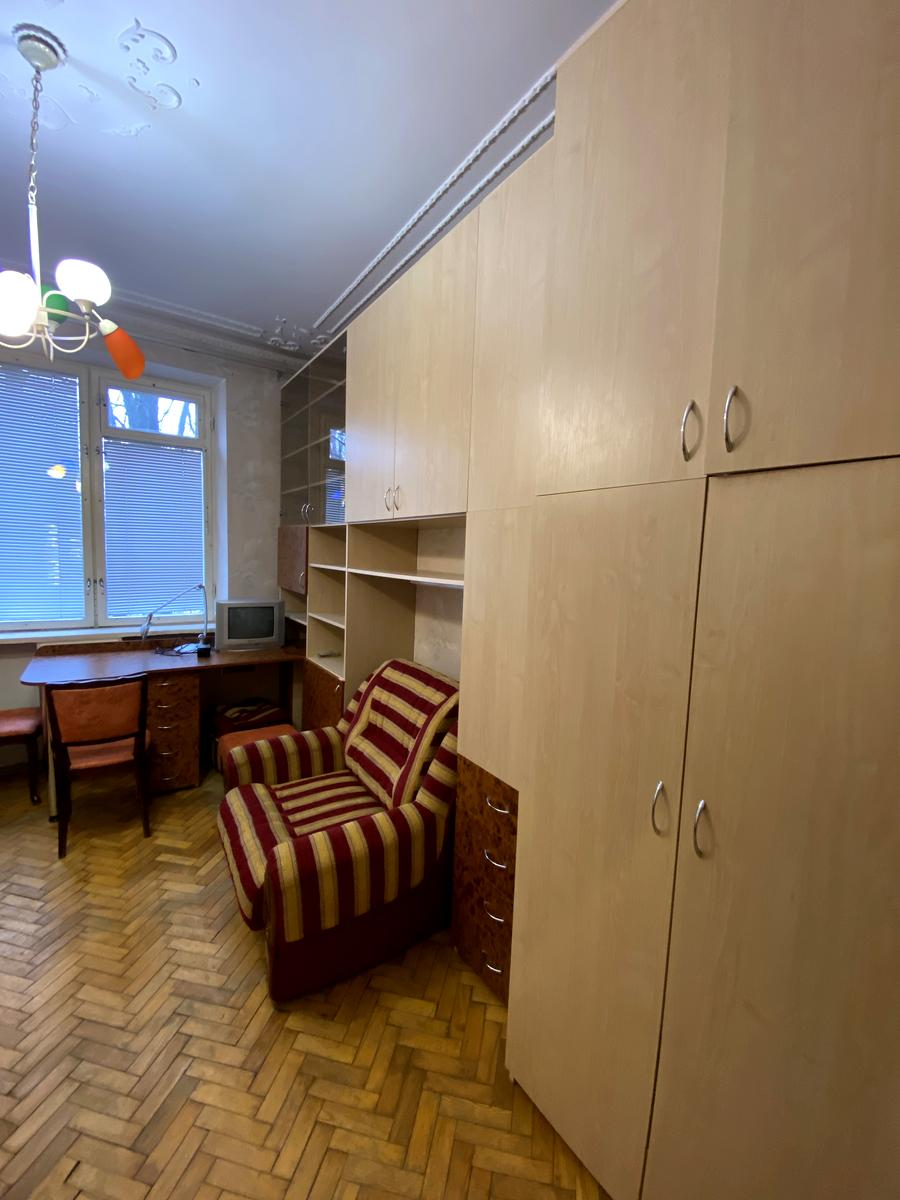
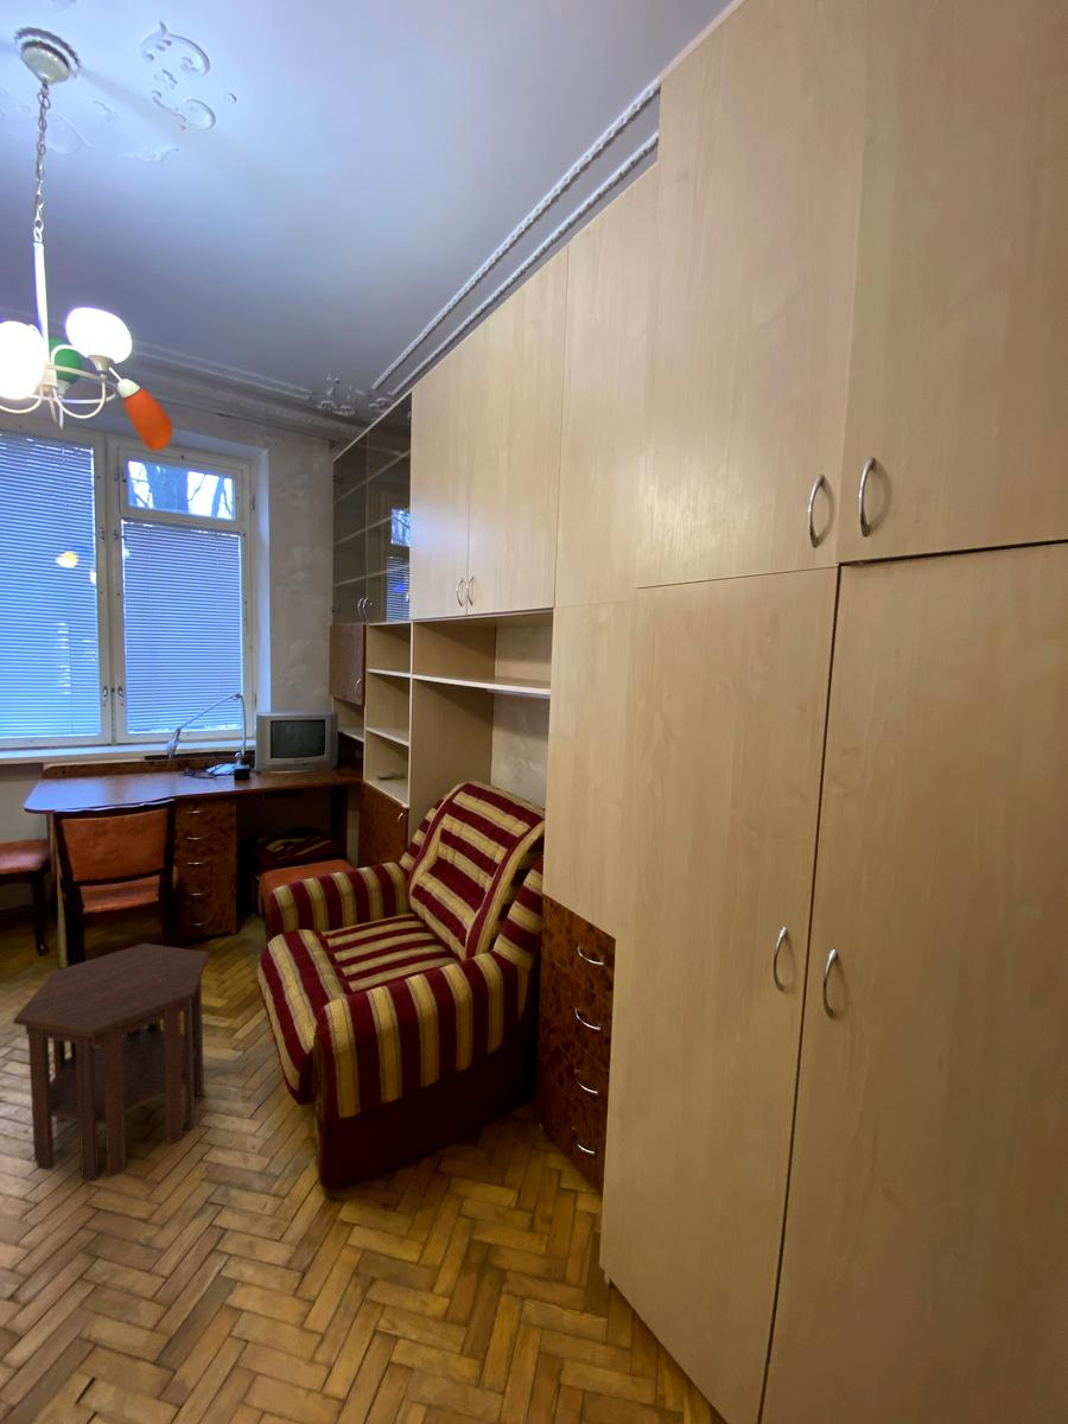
+ side table (123, 1051)
